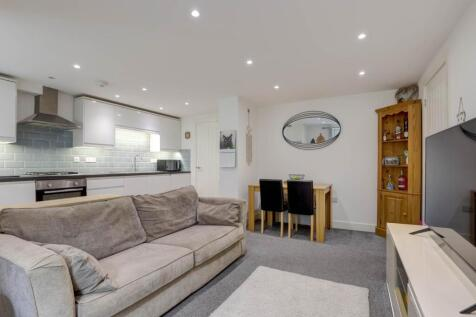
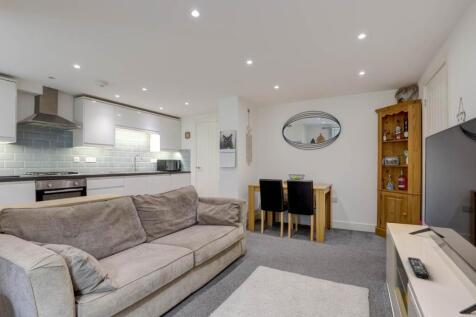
+ remote control (417, 267)
